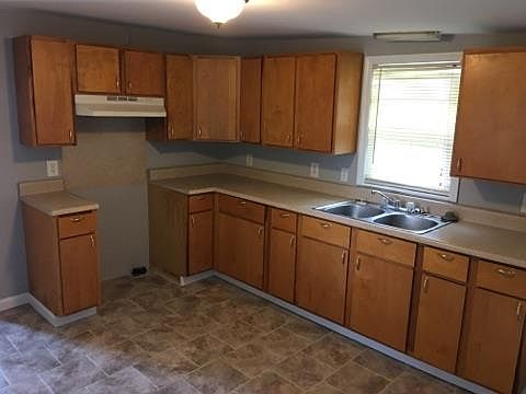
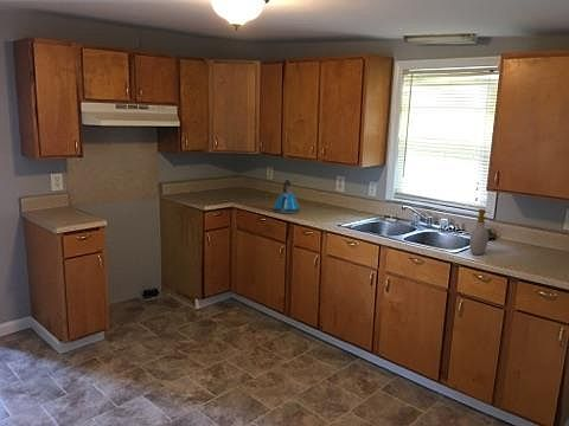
+ soap bottle (480, 231)
+ kettle (286, 195)
